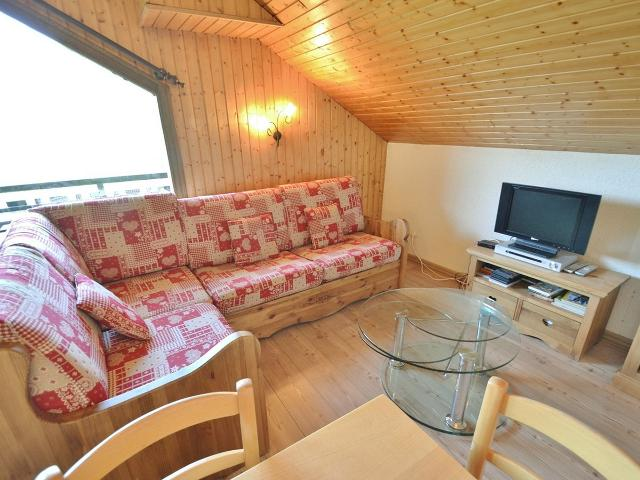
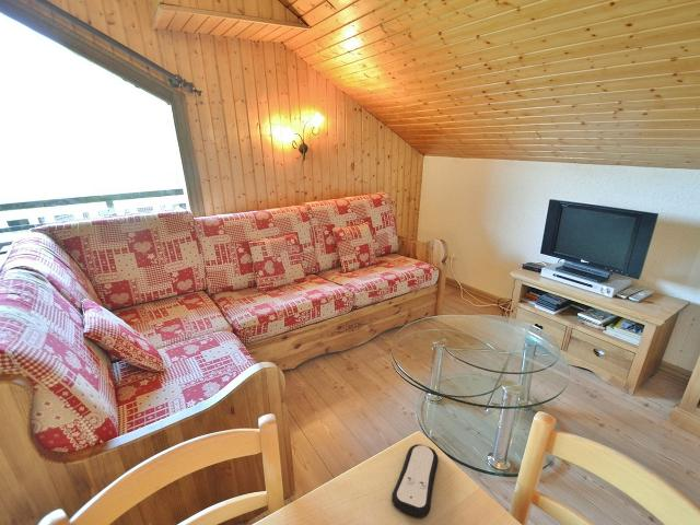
+ remote control (417, 476)
